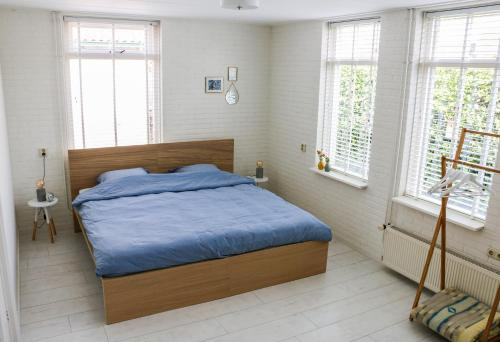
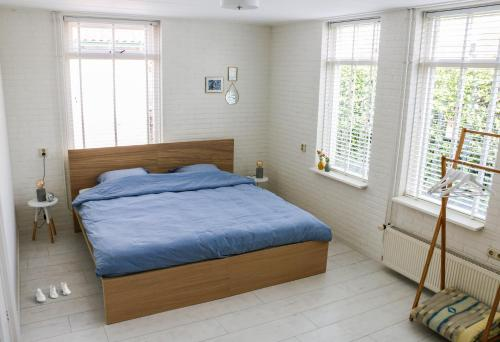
+ baby booties (53, 291)
